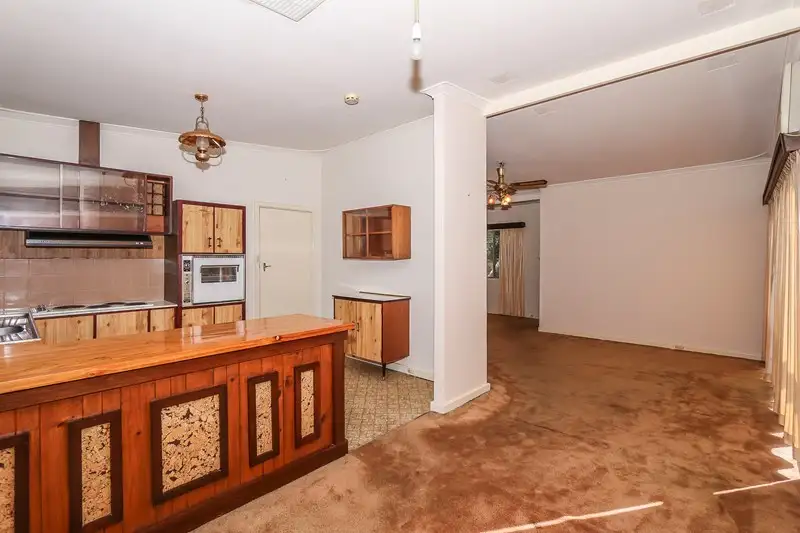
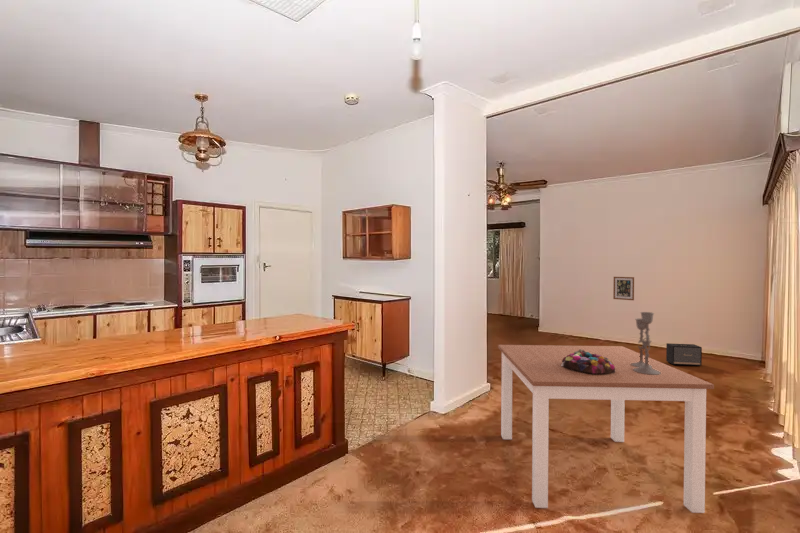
+ wall art (623, 288)
+ speaker (683, 354)
+ dining table (584, 398)
+ candlestick (643, 339)
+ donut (587, 360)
